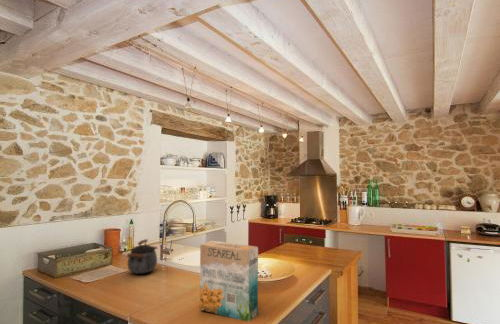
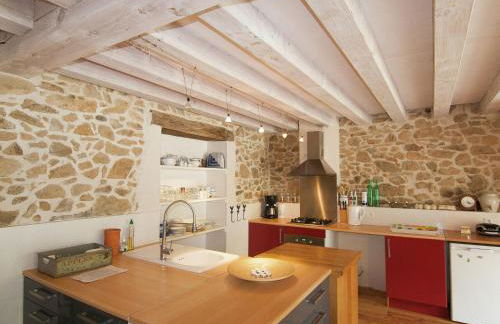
- kettle (142, 256)
- cereal box (228, 278)
